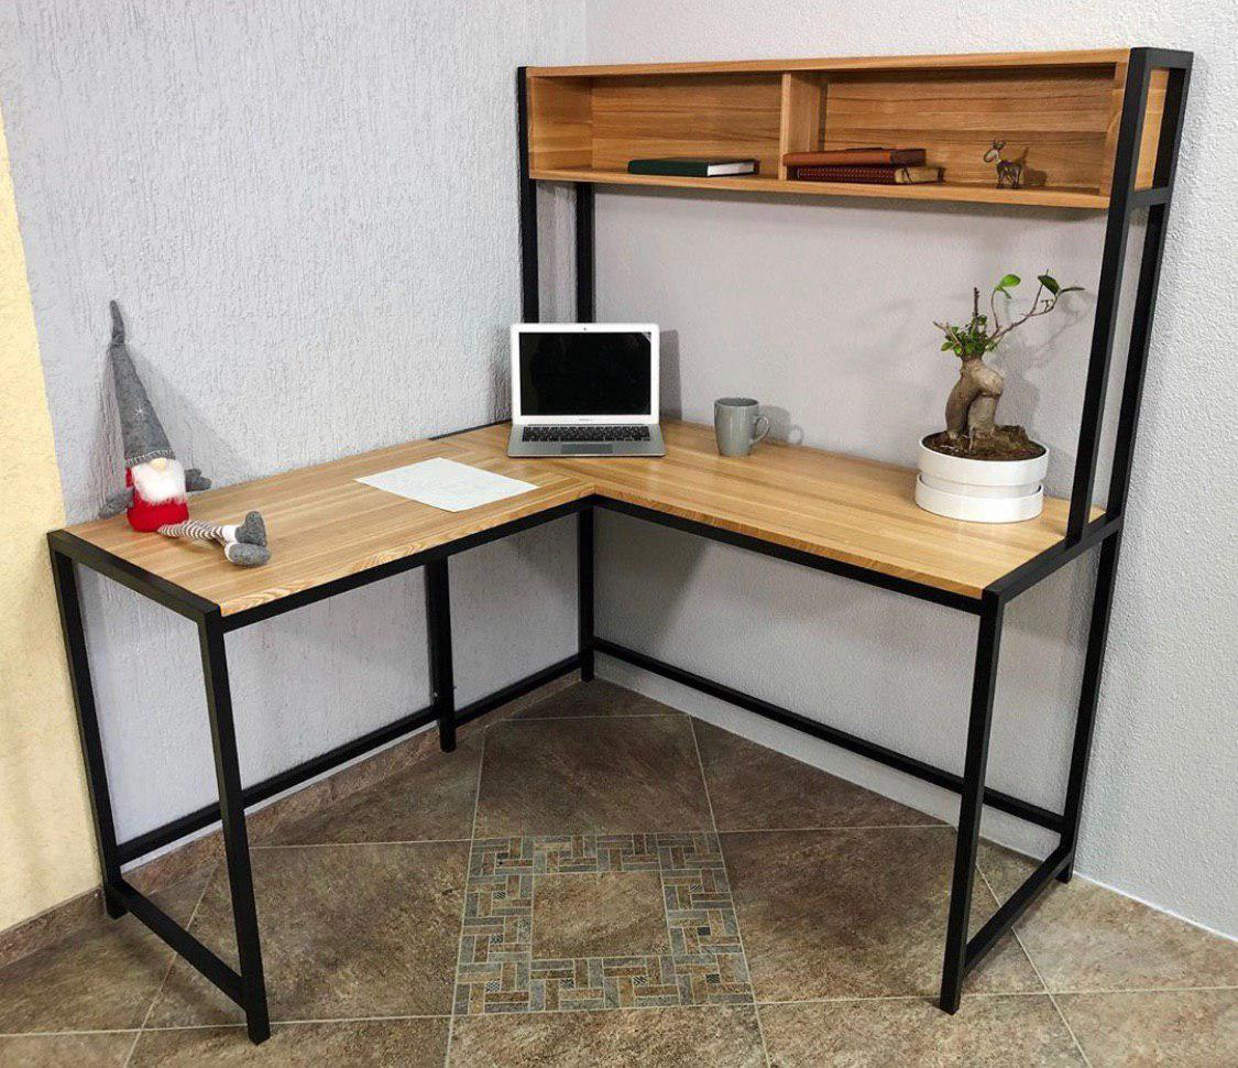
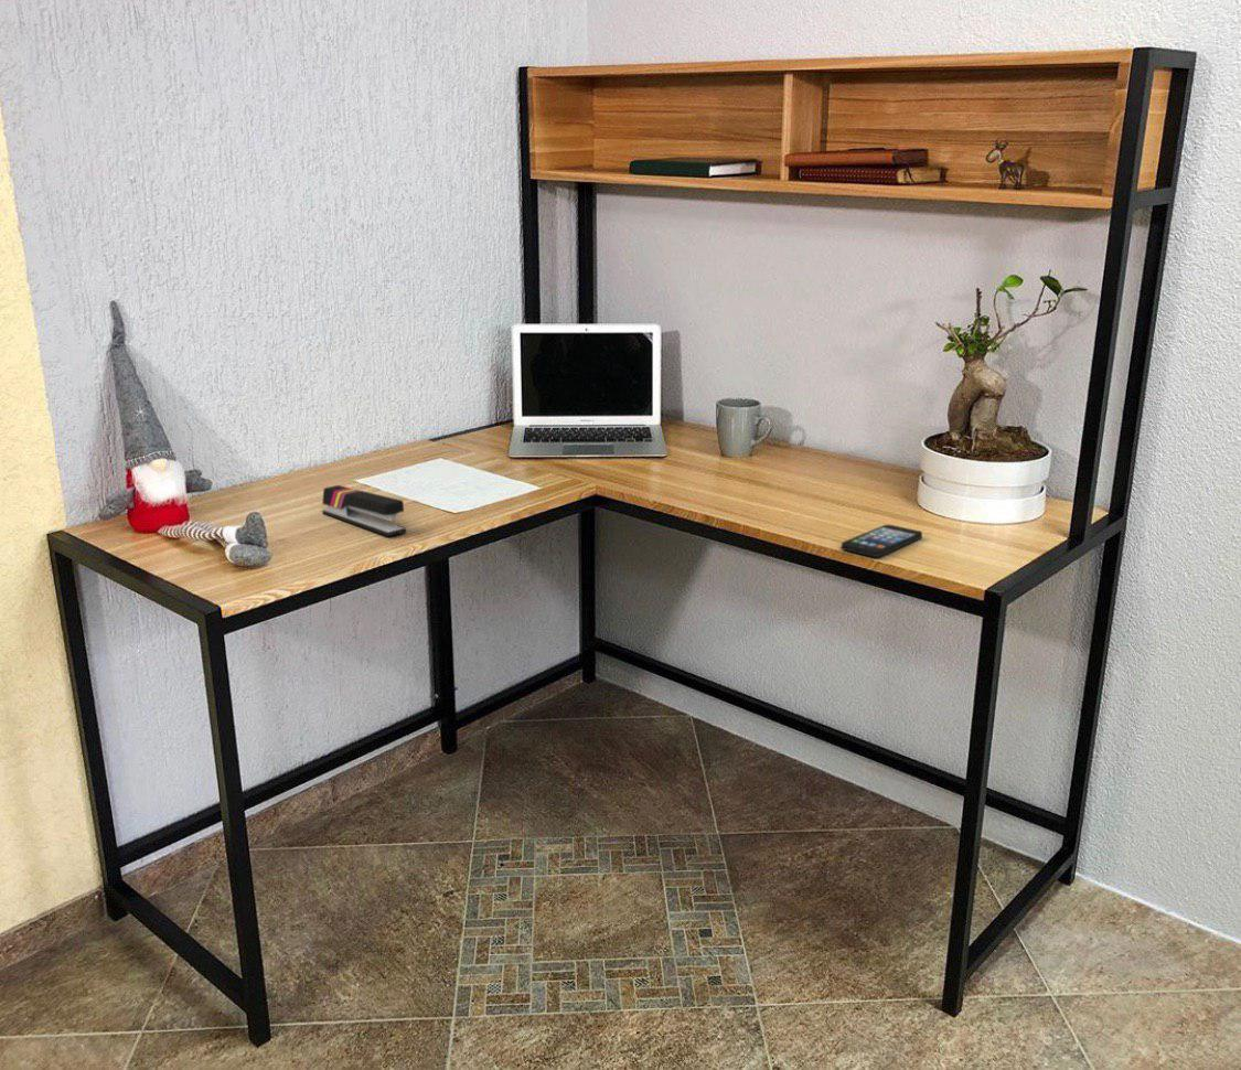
+ smartphone (881, 539)
+ stapler (362, 506)
